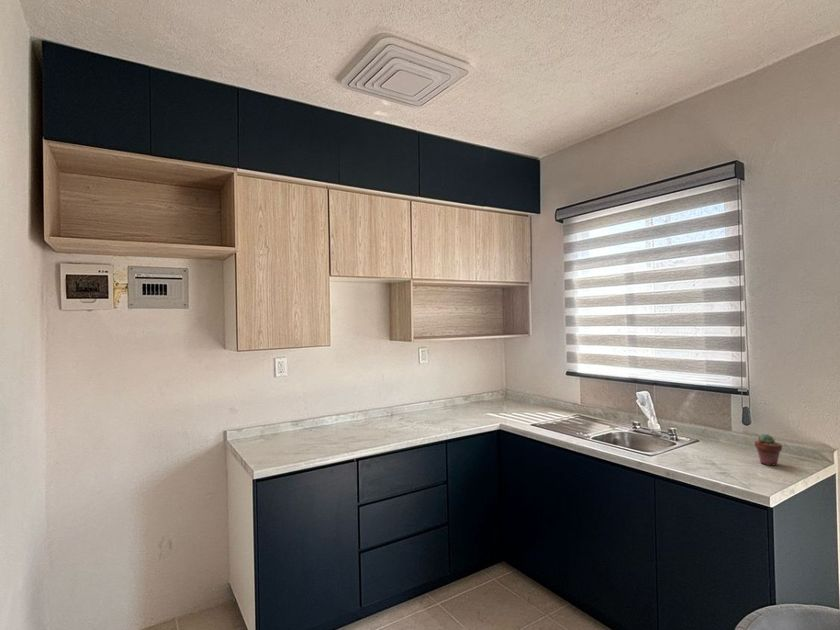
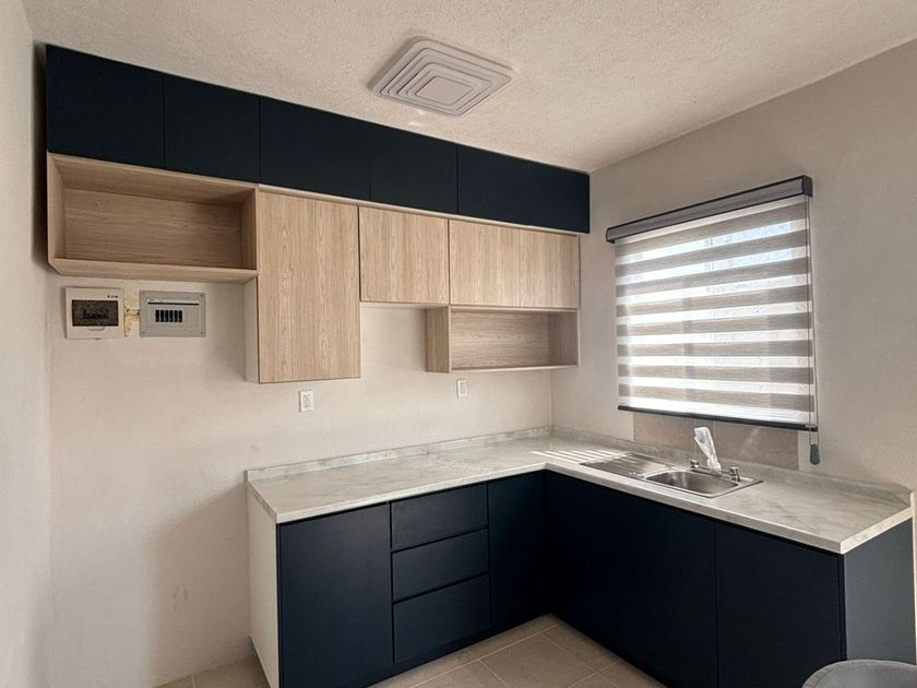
- potted succulent (768, 448)
